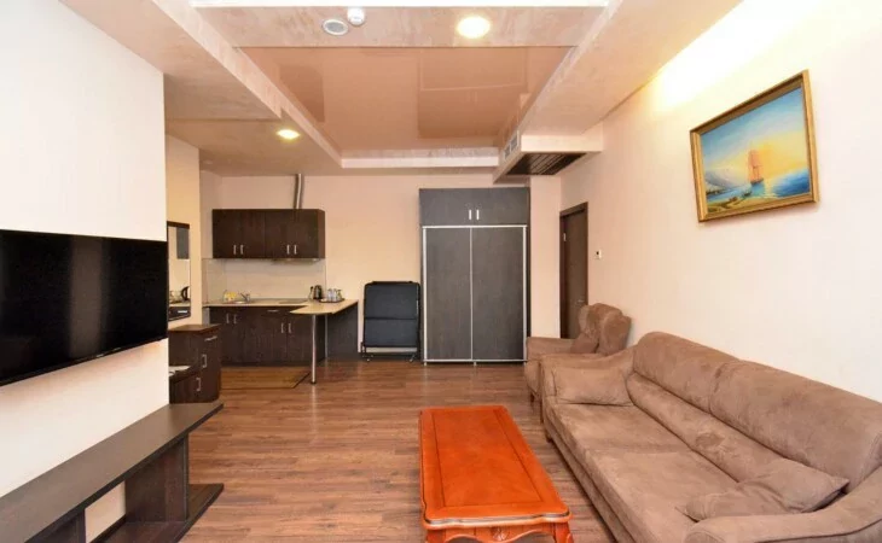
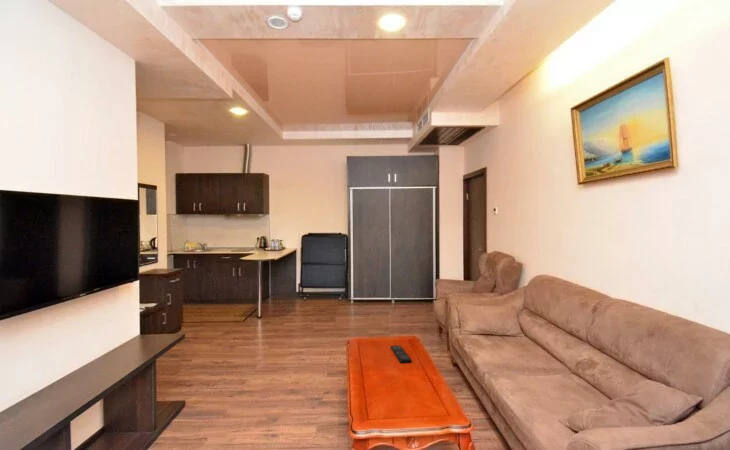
+ remote control (400, 353)
